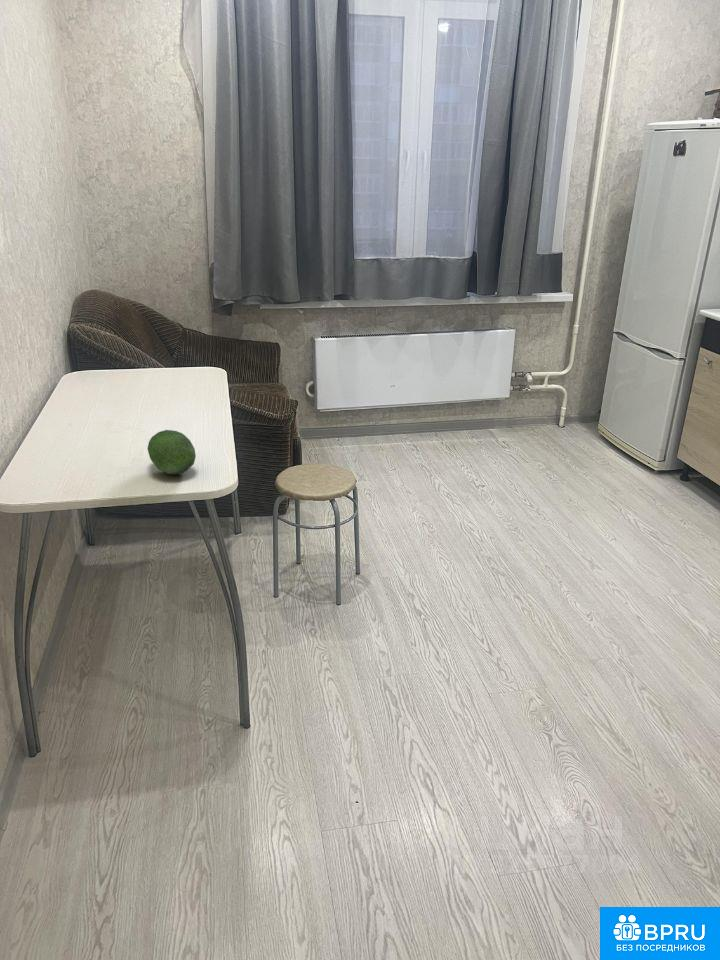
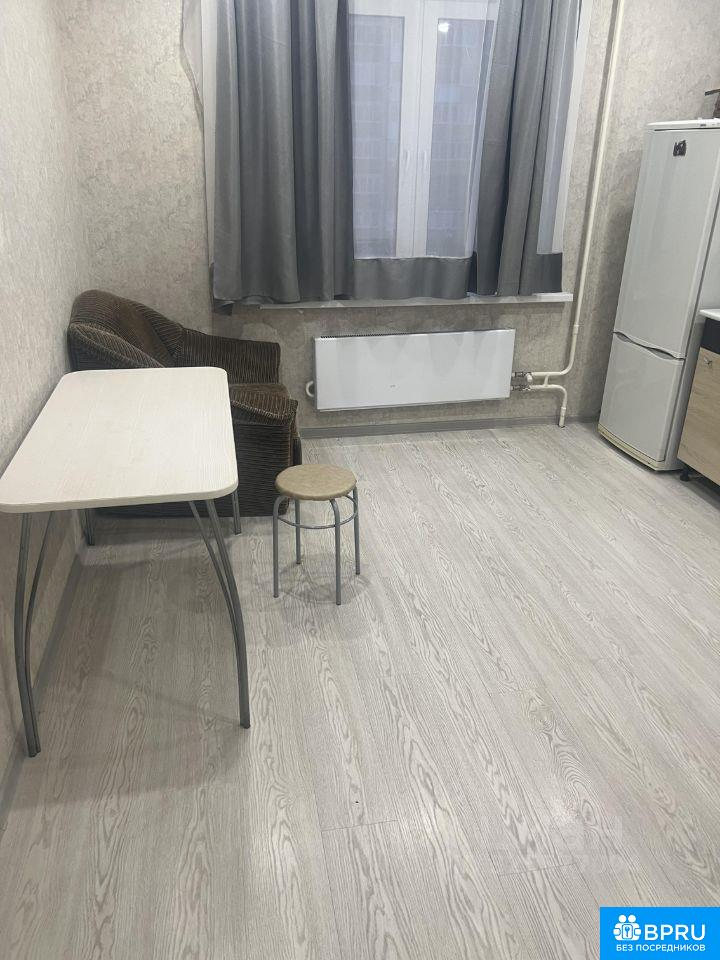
- fruit (169, 450)
